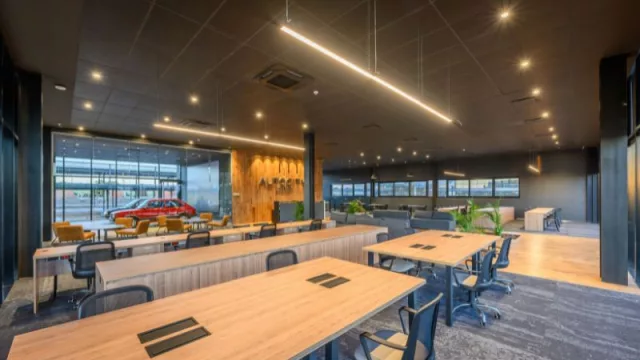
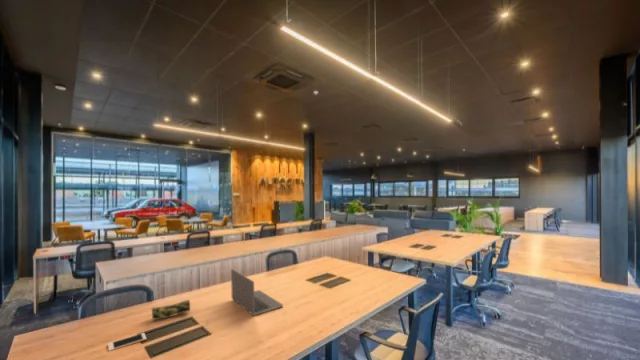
+ cell phone (127, 341)
+ laptop (253, 287)
+ pencil case (170, 310)
